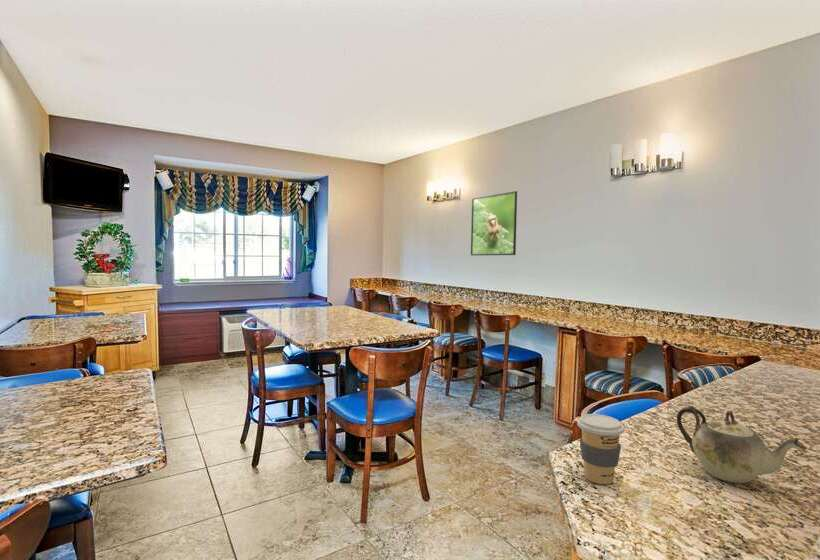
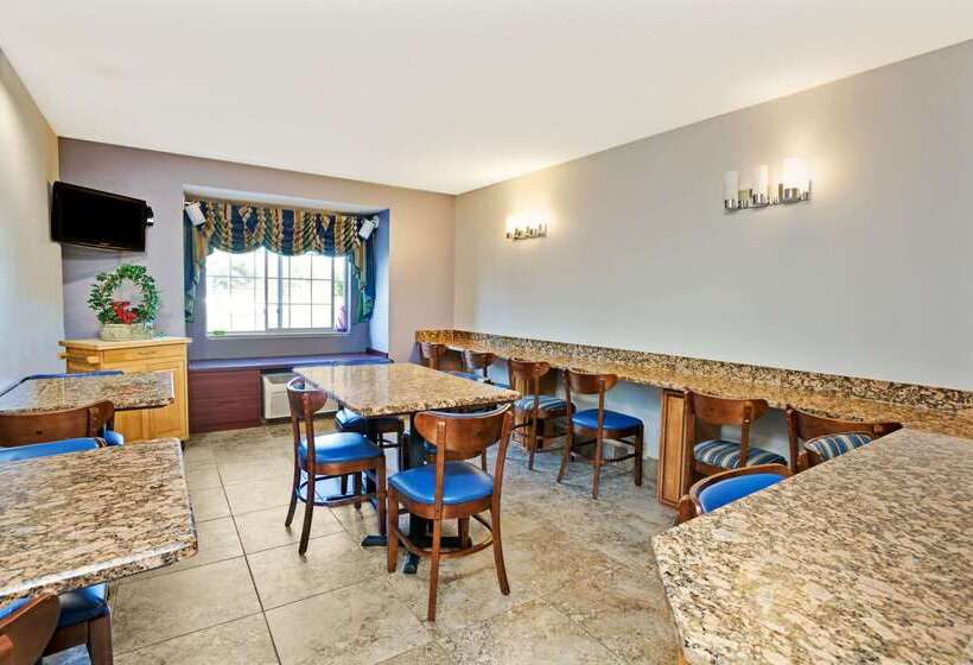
- coffee cup (599, 449)
- teapot (735, 444)
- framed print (492, 225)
